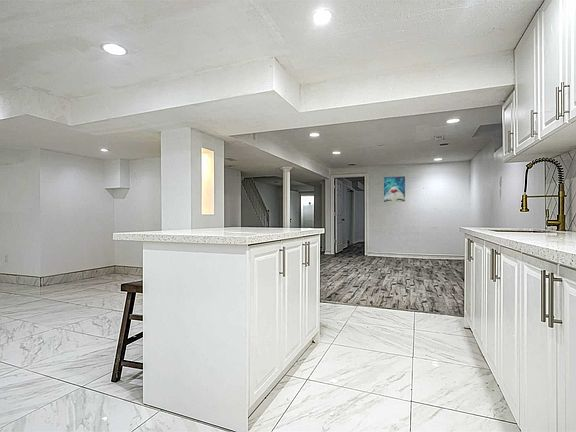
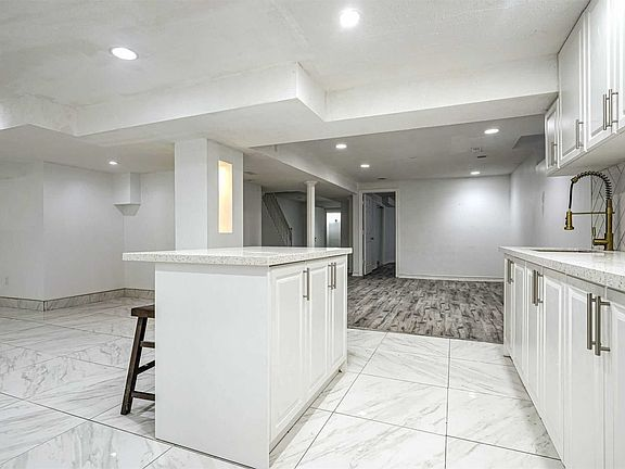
- wall art (394, 189)
